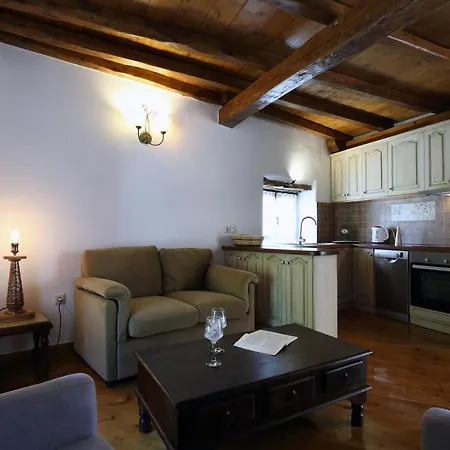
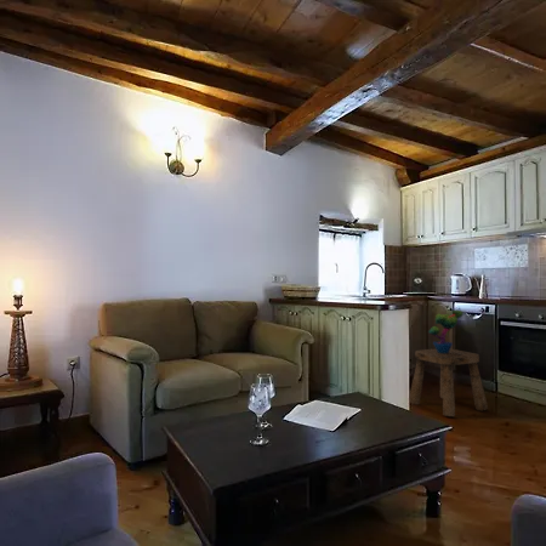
+ stool (447, 379)
+ potted plant (445, 330)
